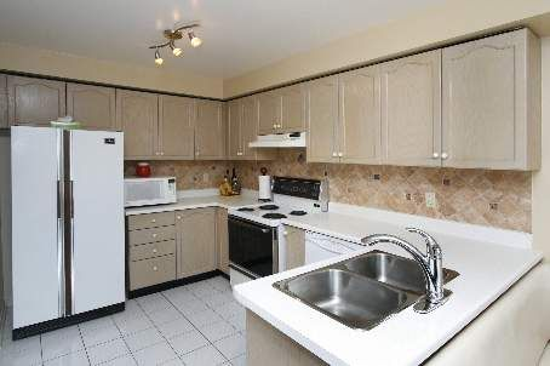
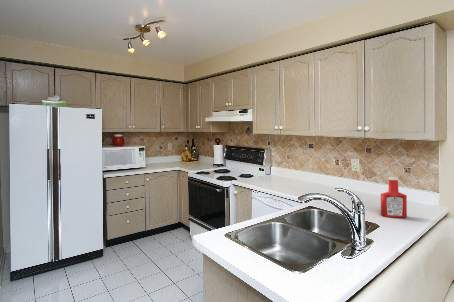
+ soap bottle (393, 196)
